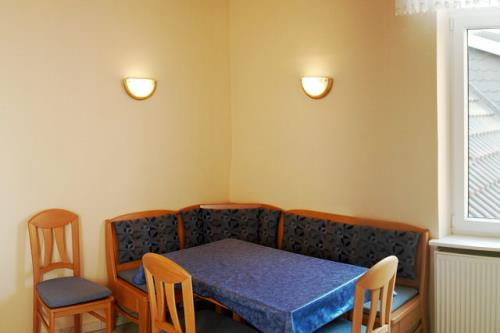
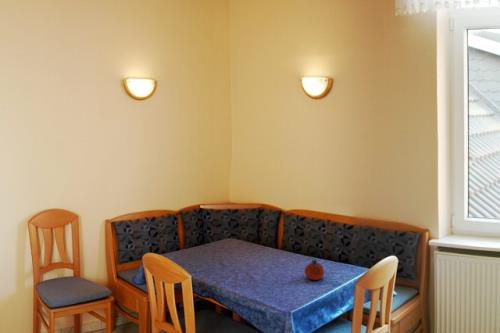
+ fruit (314, 268)
